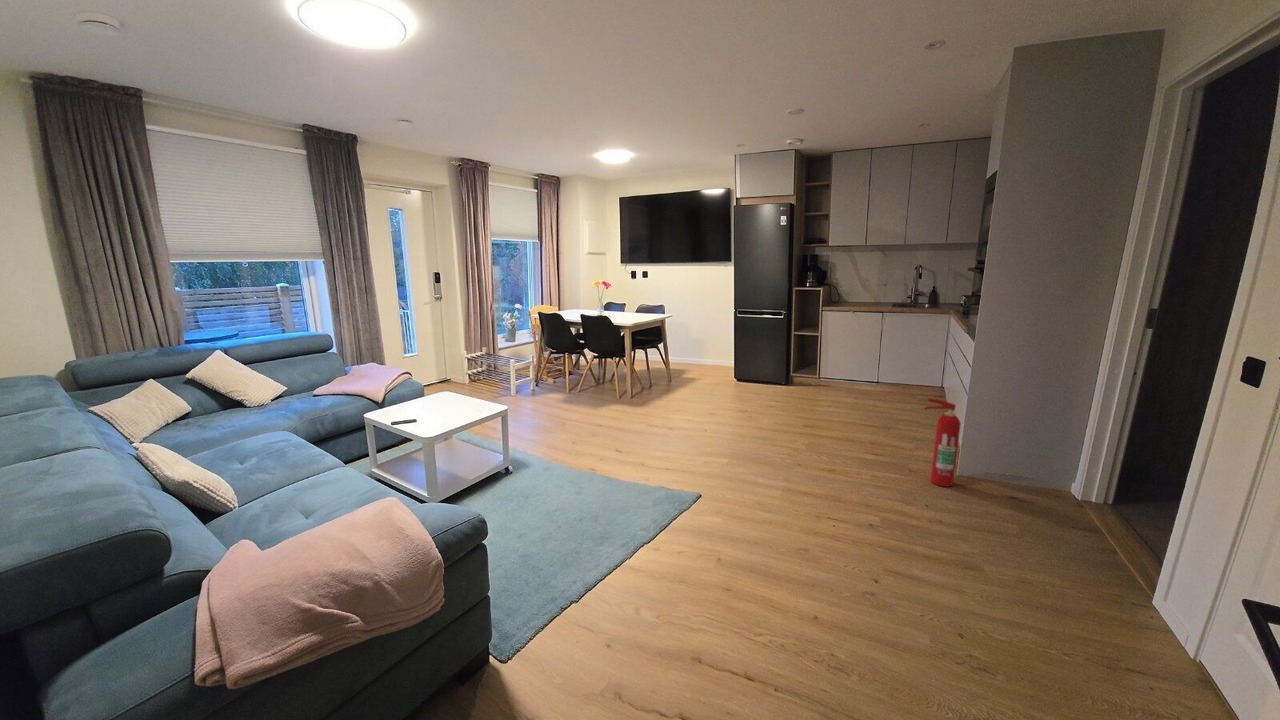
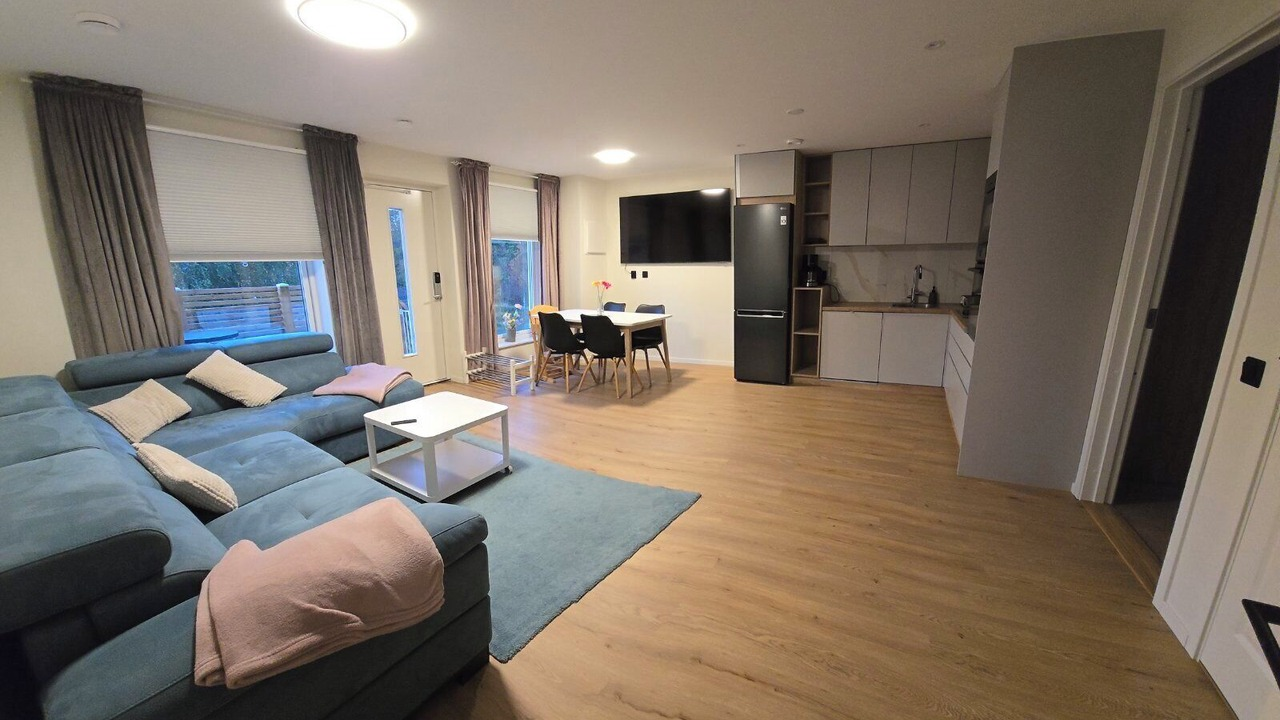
- fire extinguisher (938, 440)
